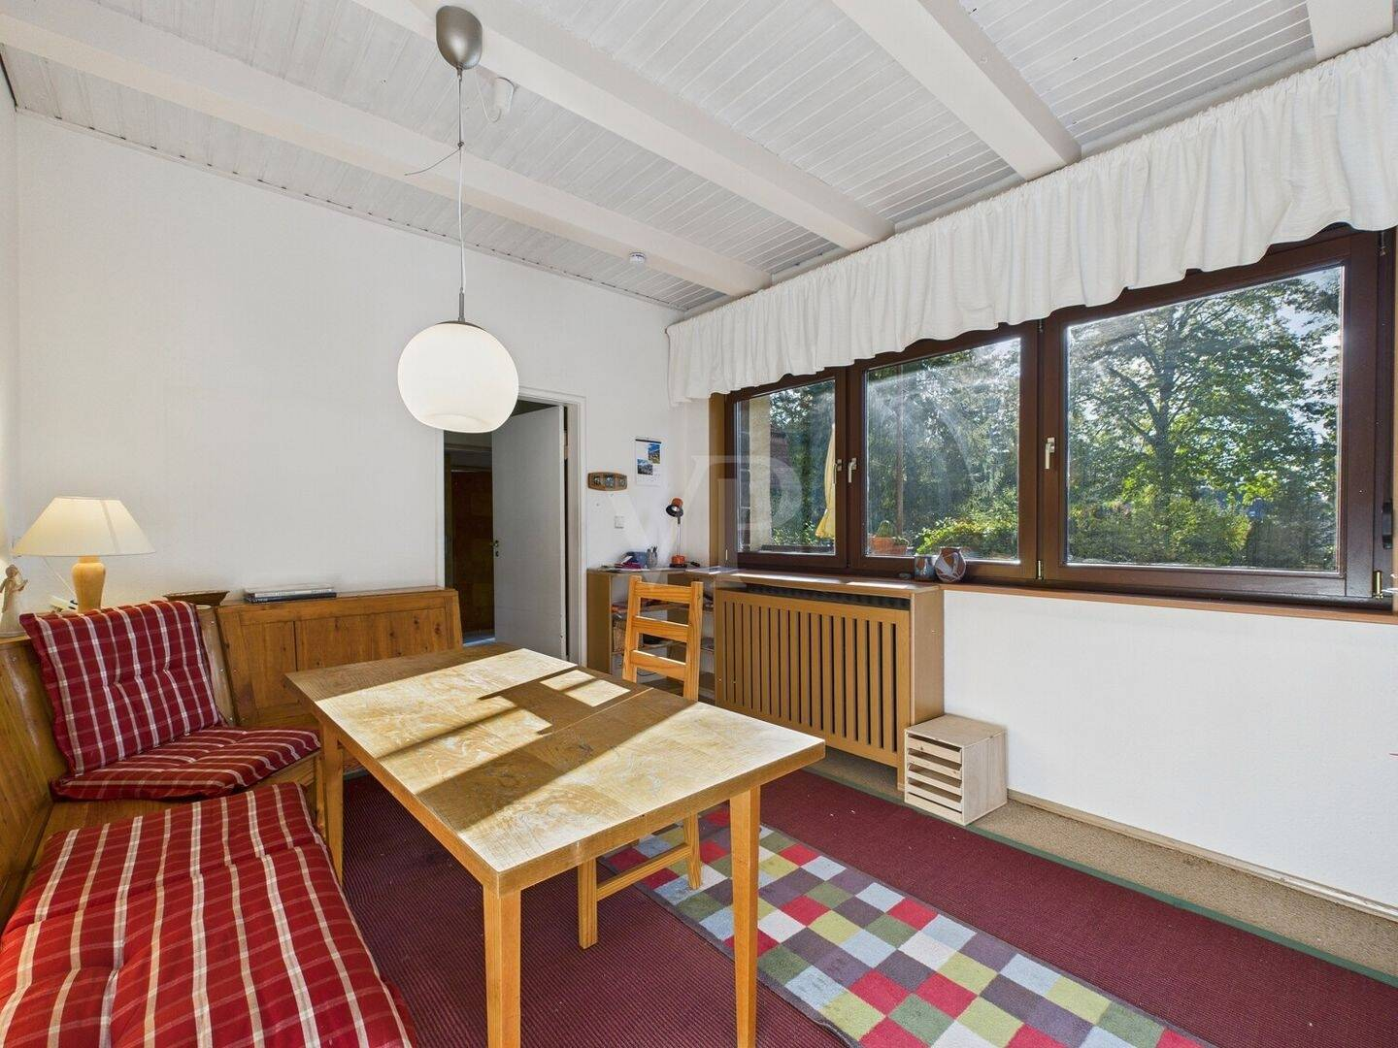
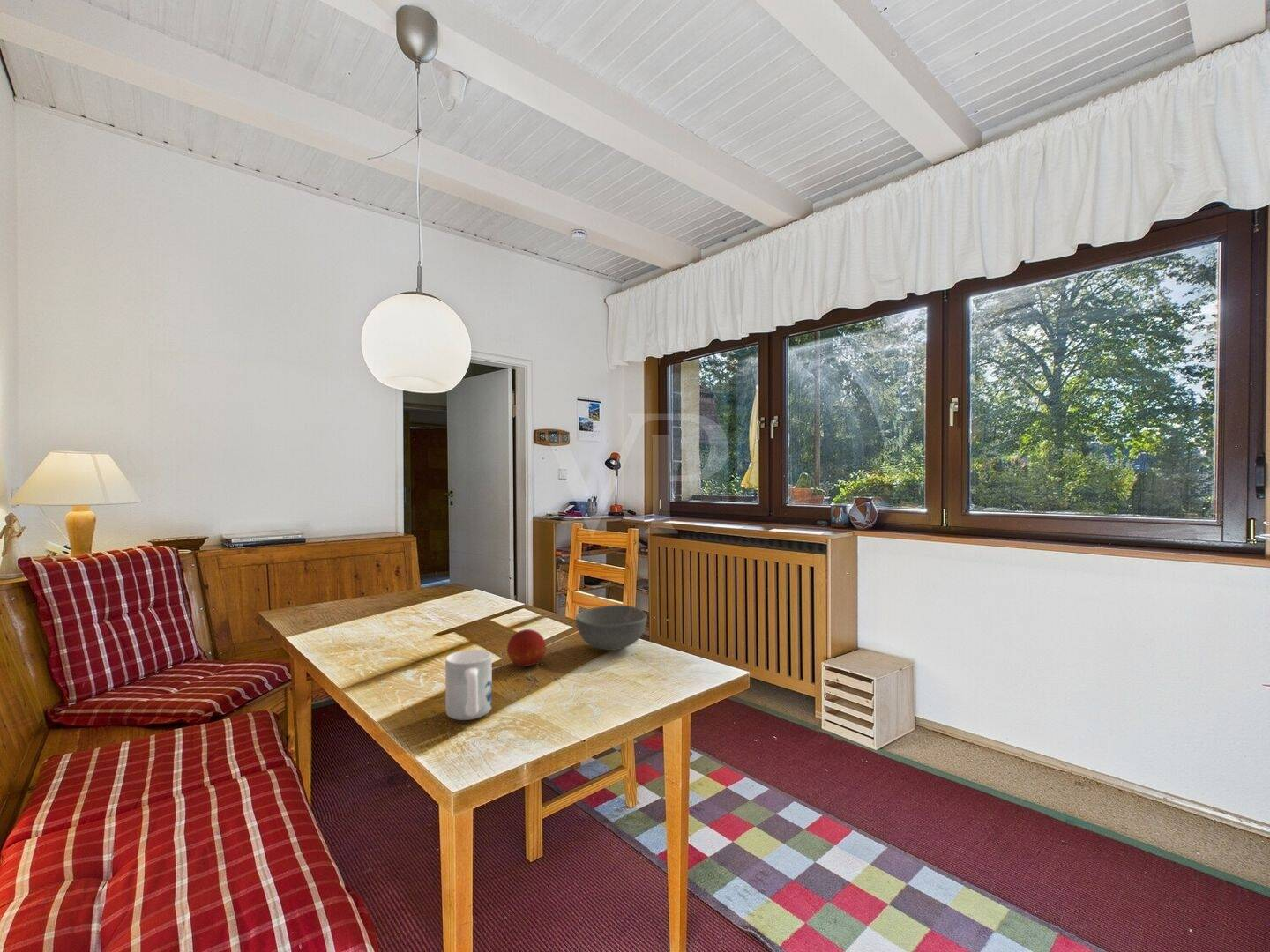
+ bowl (611, 630)
+ fruit (527, 646)
+ mug (472, 686)
